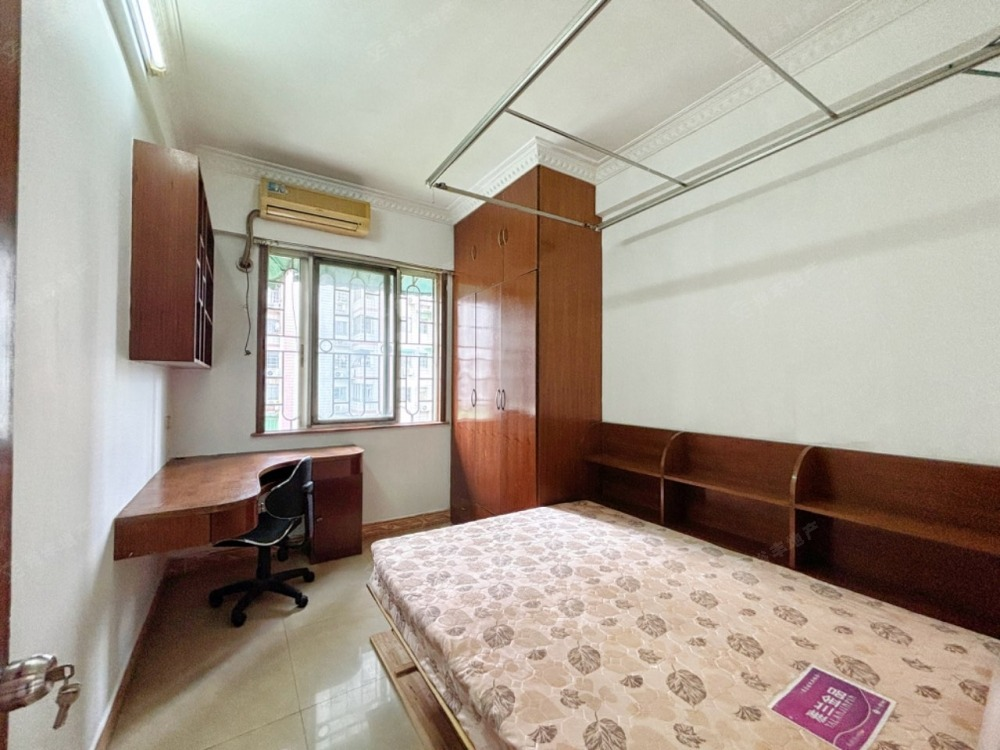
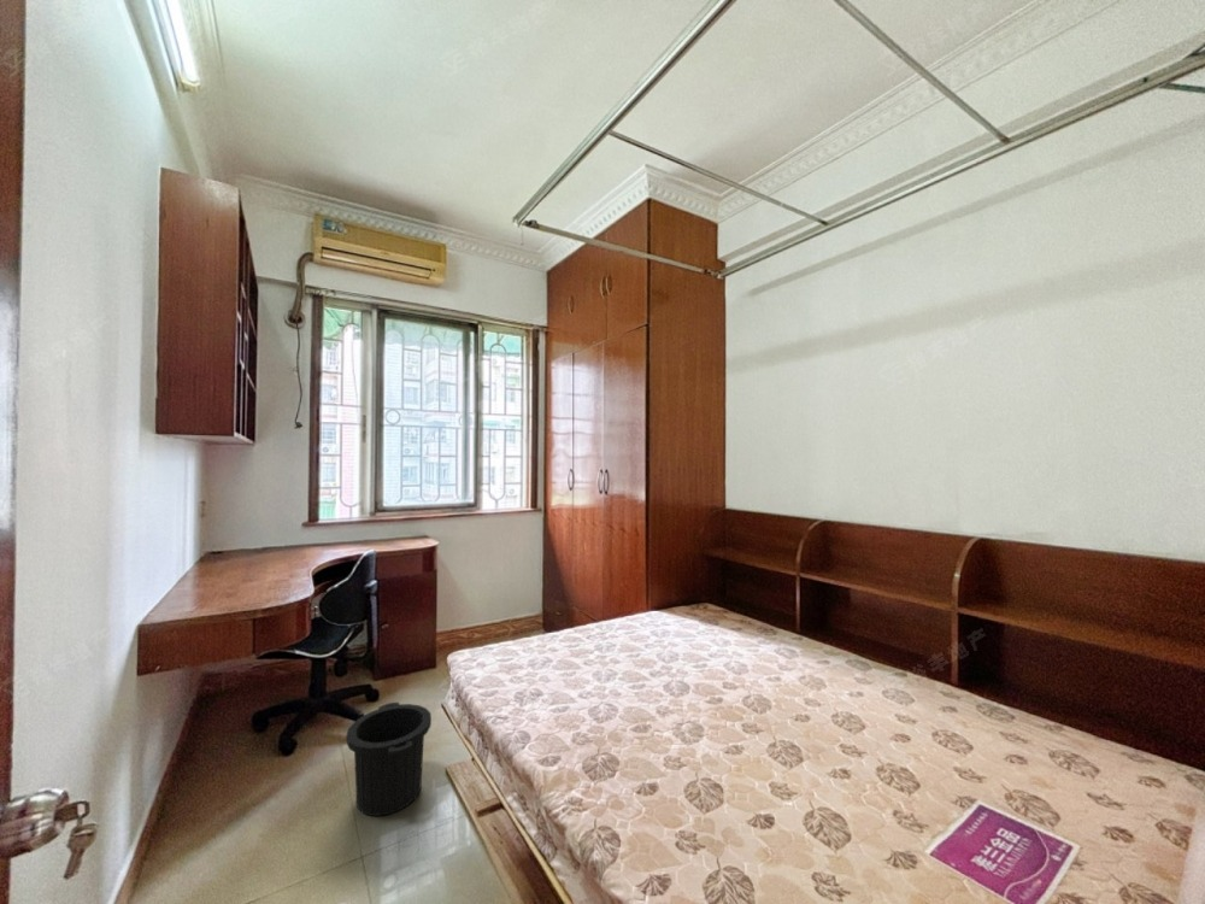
+ trash can (389, 758)
